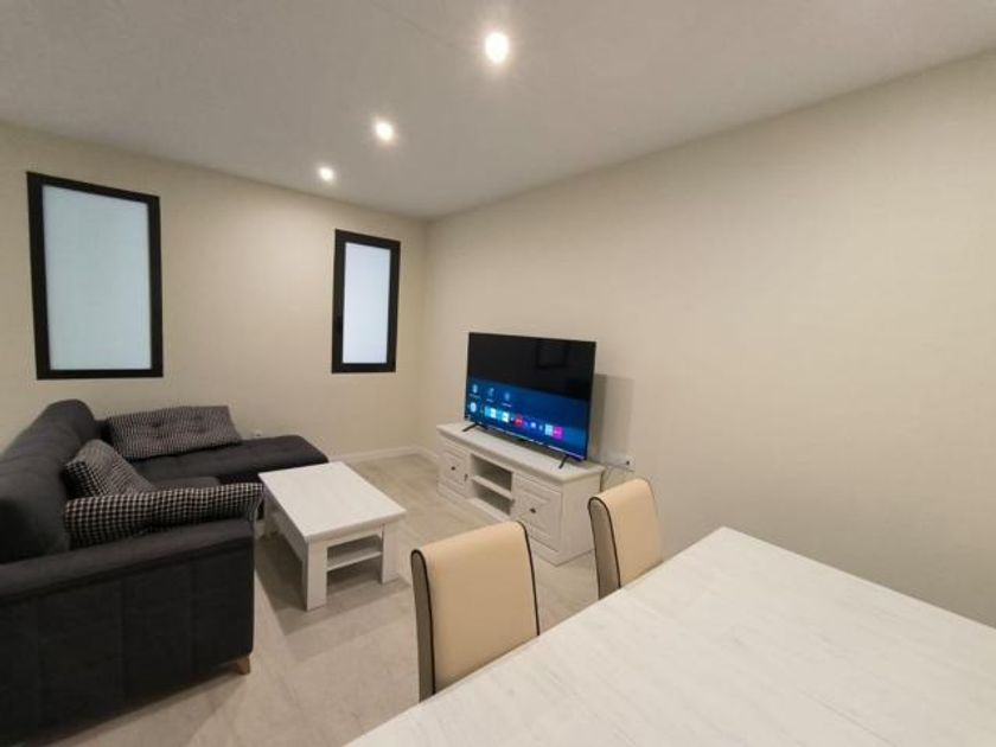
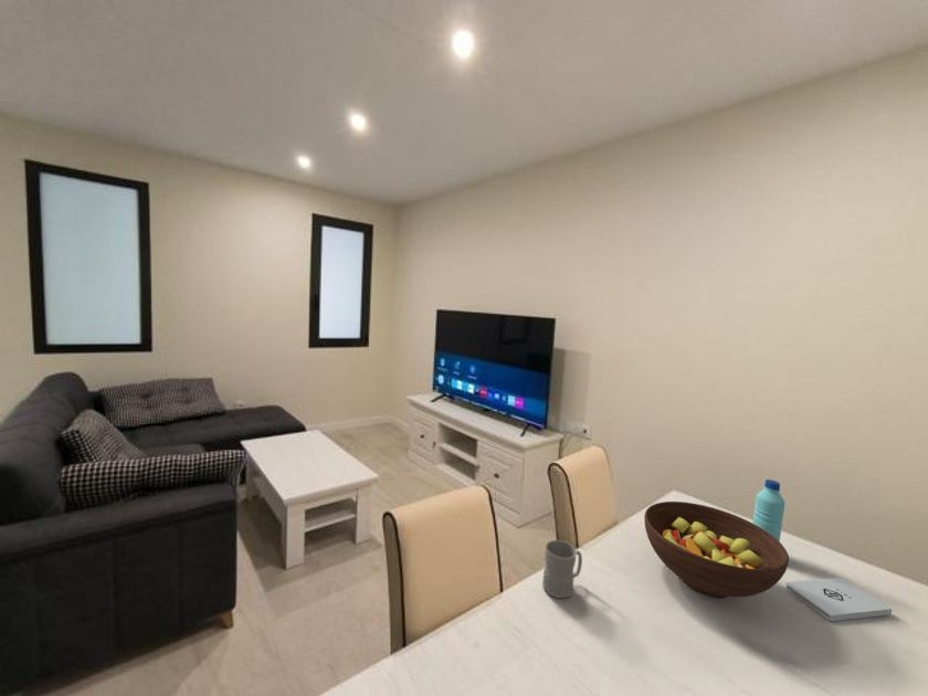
+ notepad (835, 598)
+ water bottle (768, 517)
+ mug (565, 567)
+ fruit bowl (707, 557)
